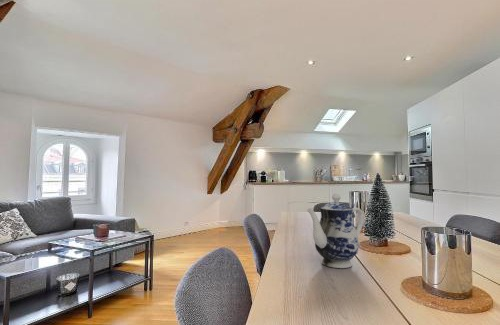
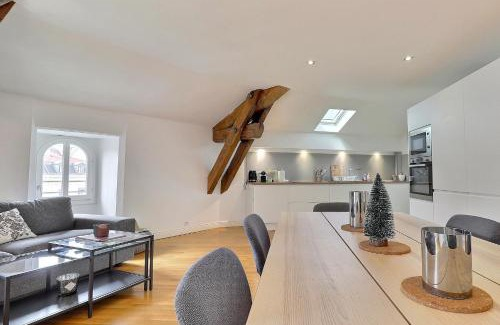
- teapot (336, 228)
